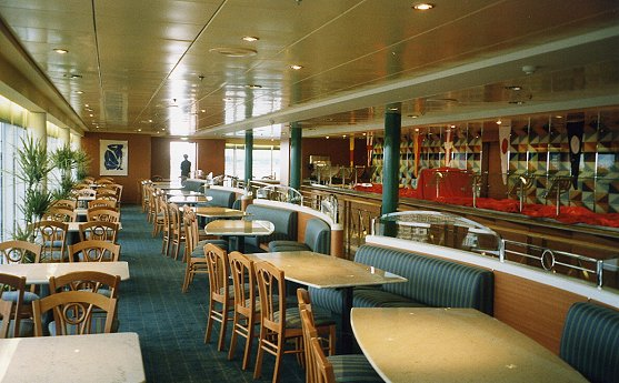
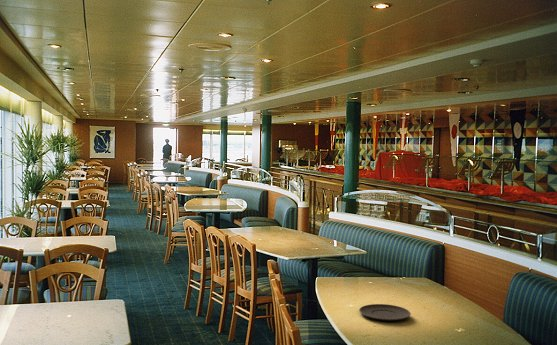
+ plate (384, 313)
